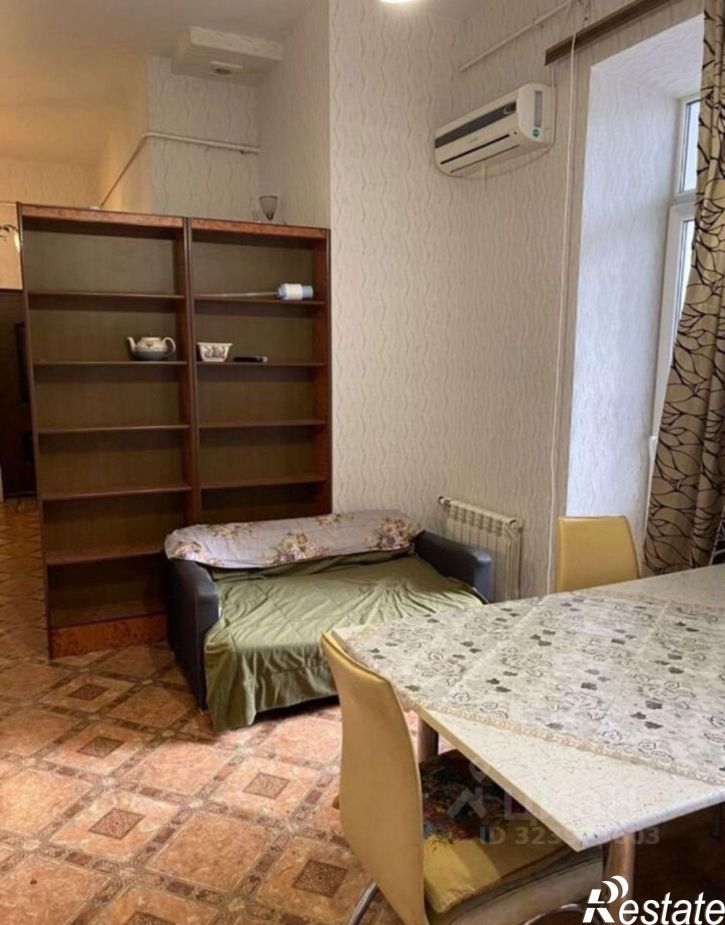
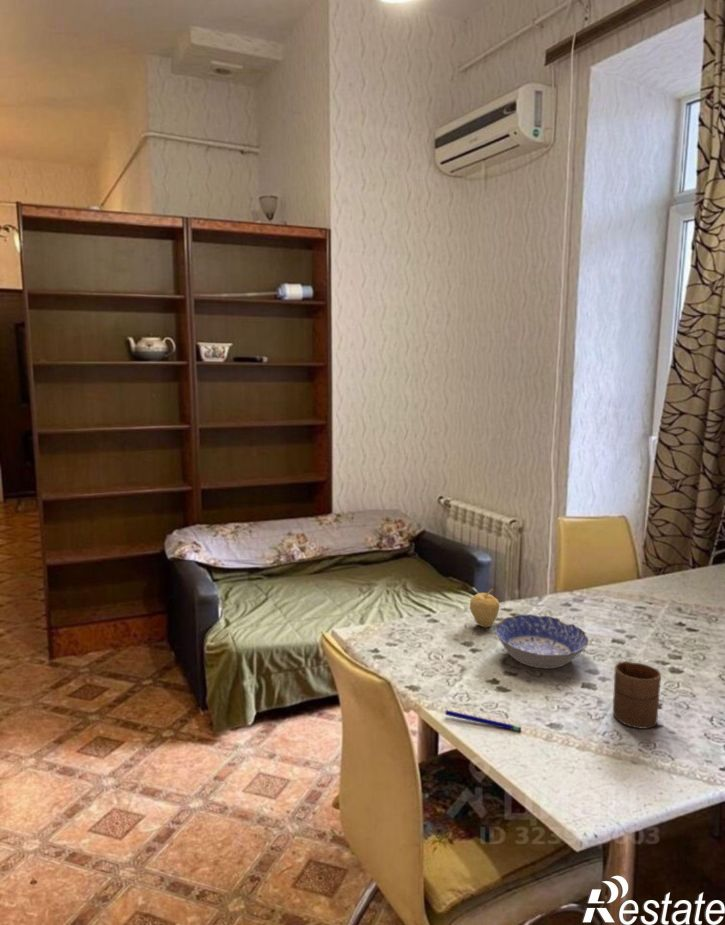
+ bowl (541, 643)
+ cup (635, 693)
+ fruit (484, 606)
+ pen (482, 720)
